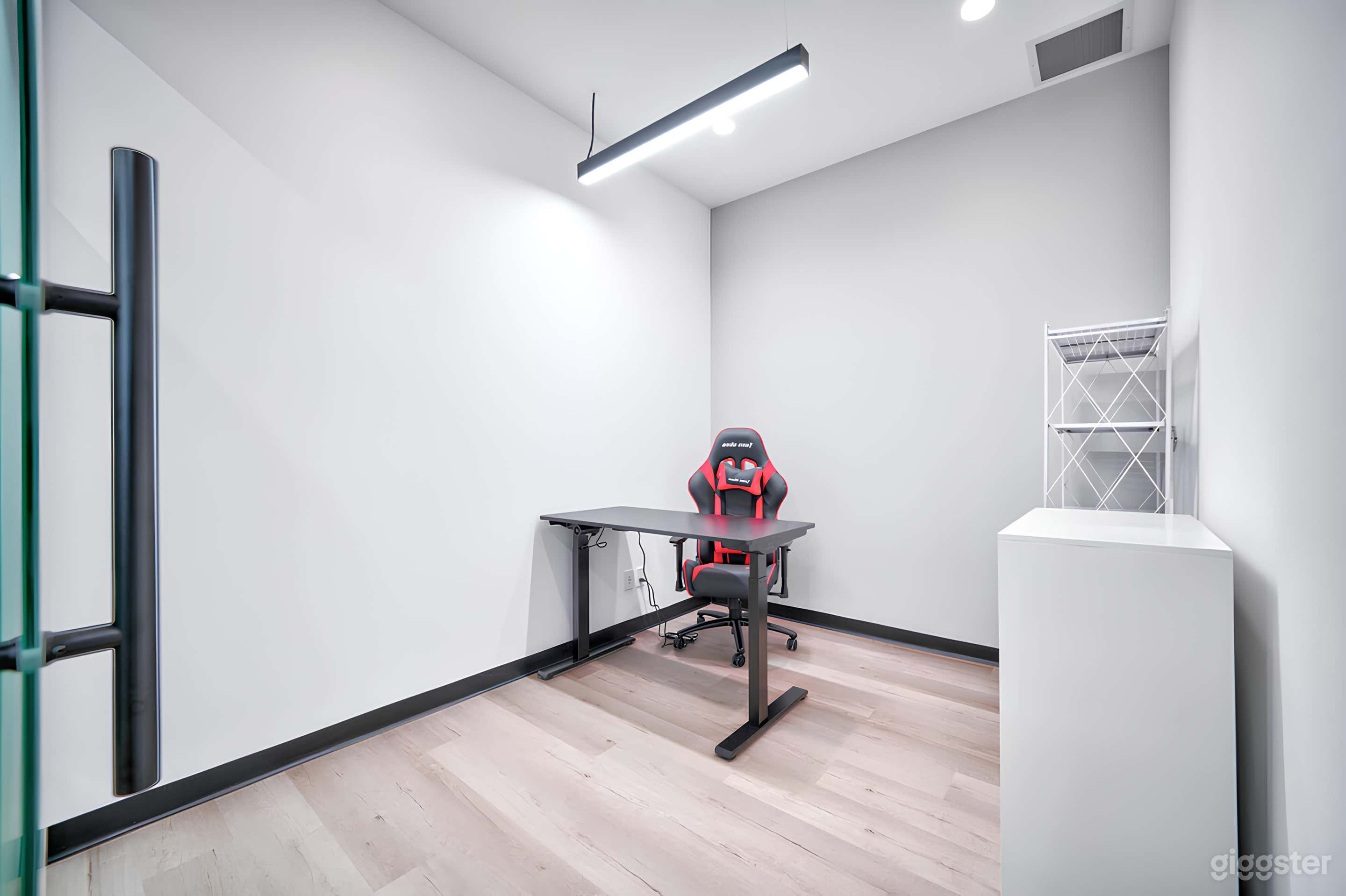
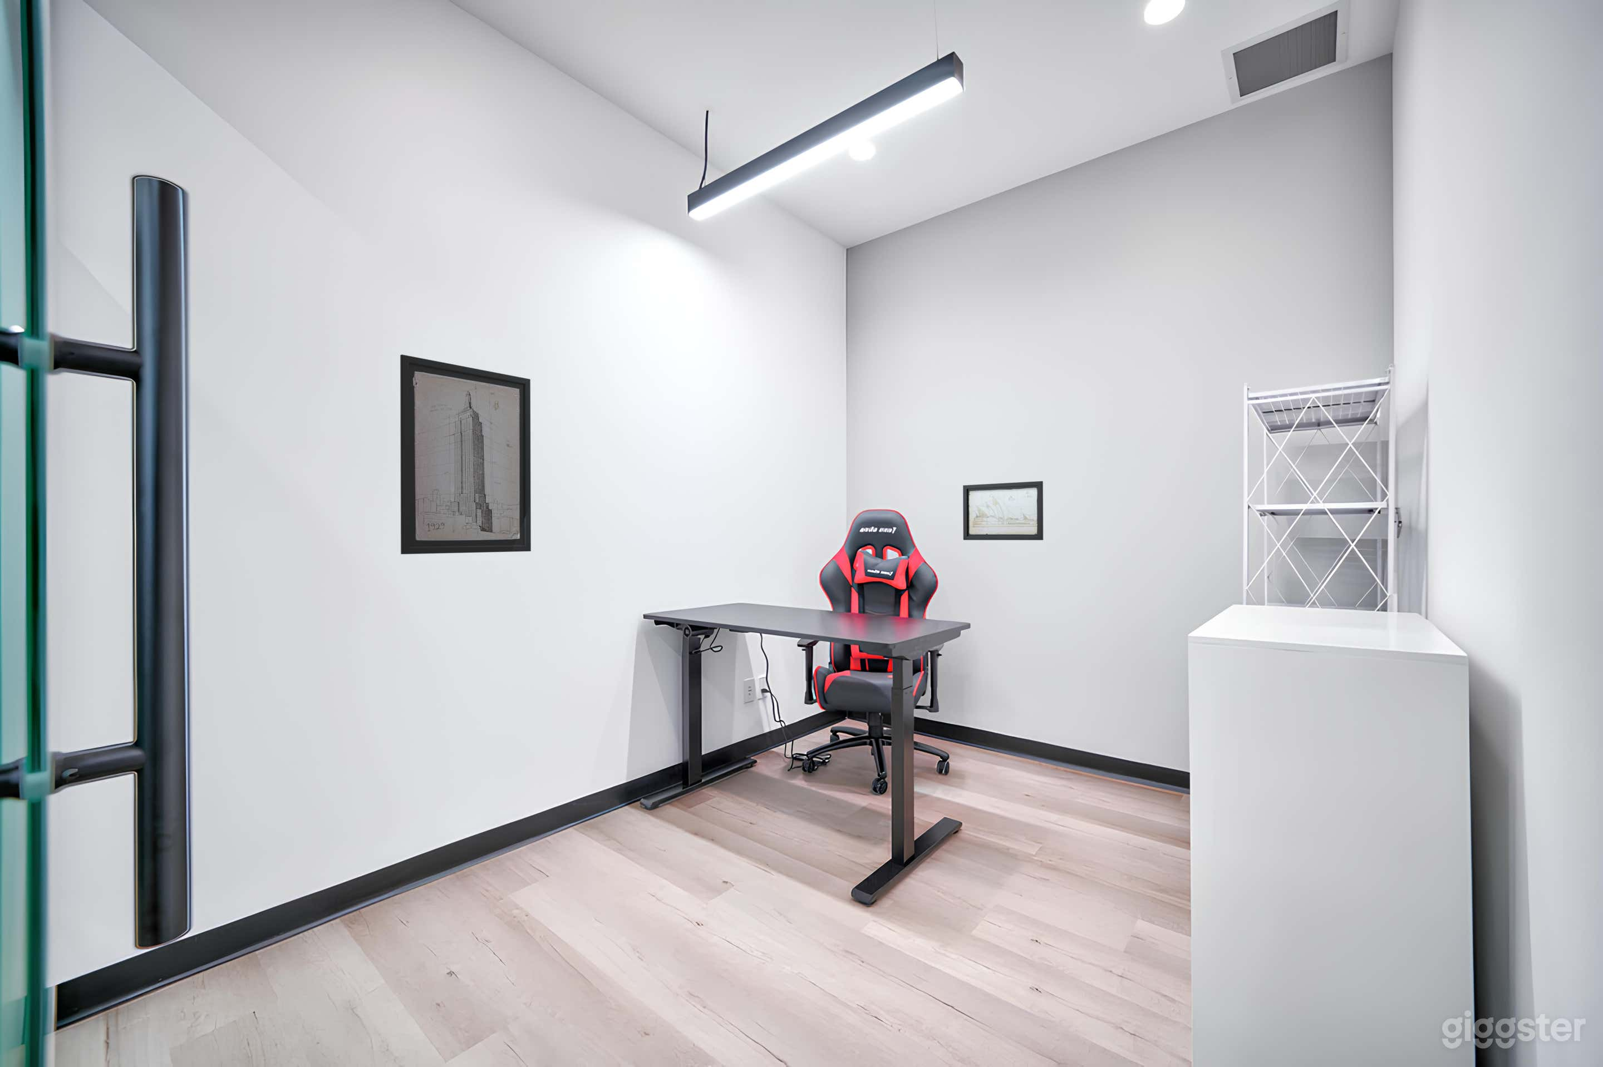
+ wall art (1002, 511)
+ wall art (469, 460)
